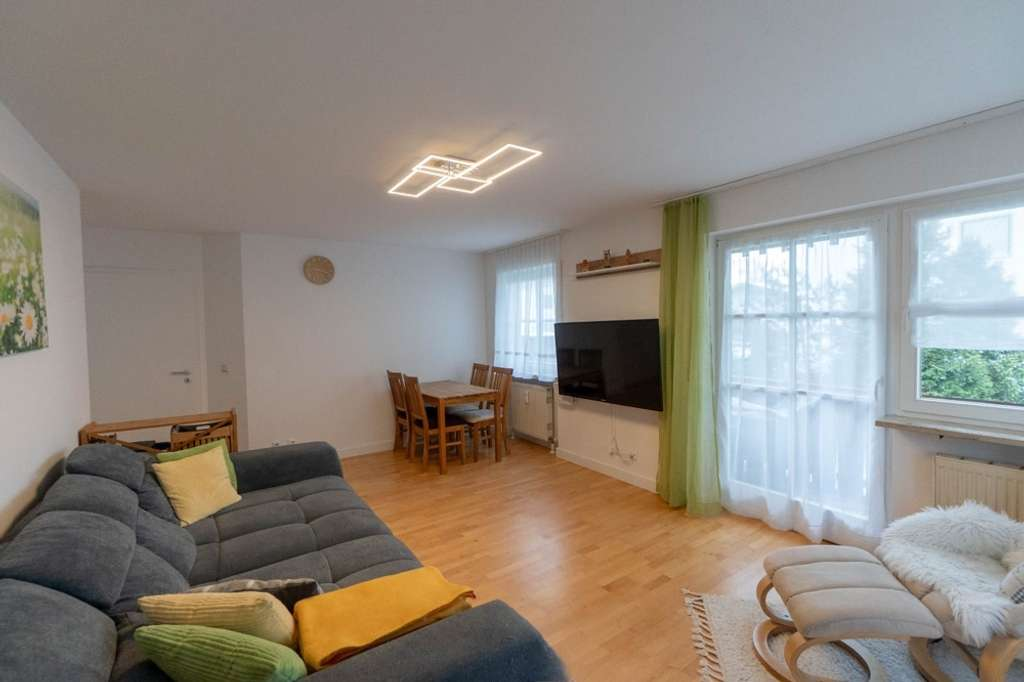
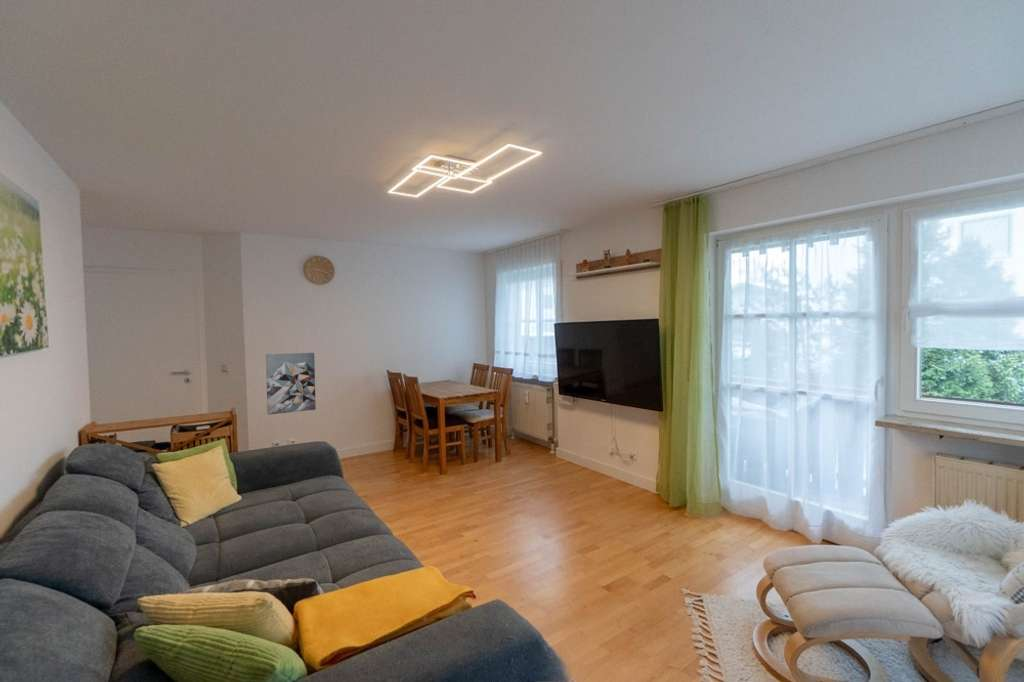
+ wall art (291, 382)
